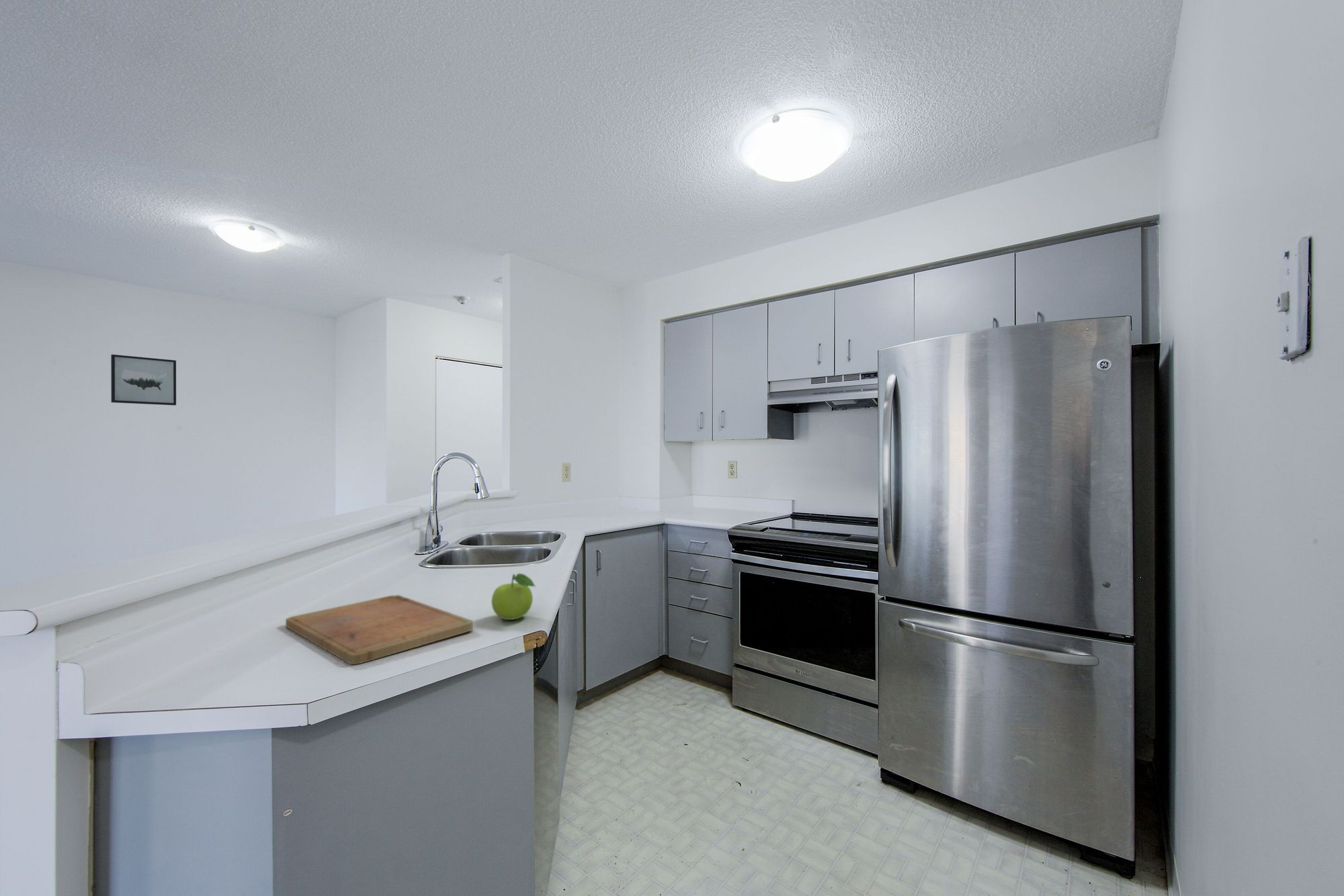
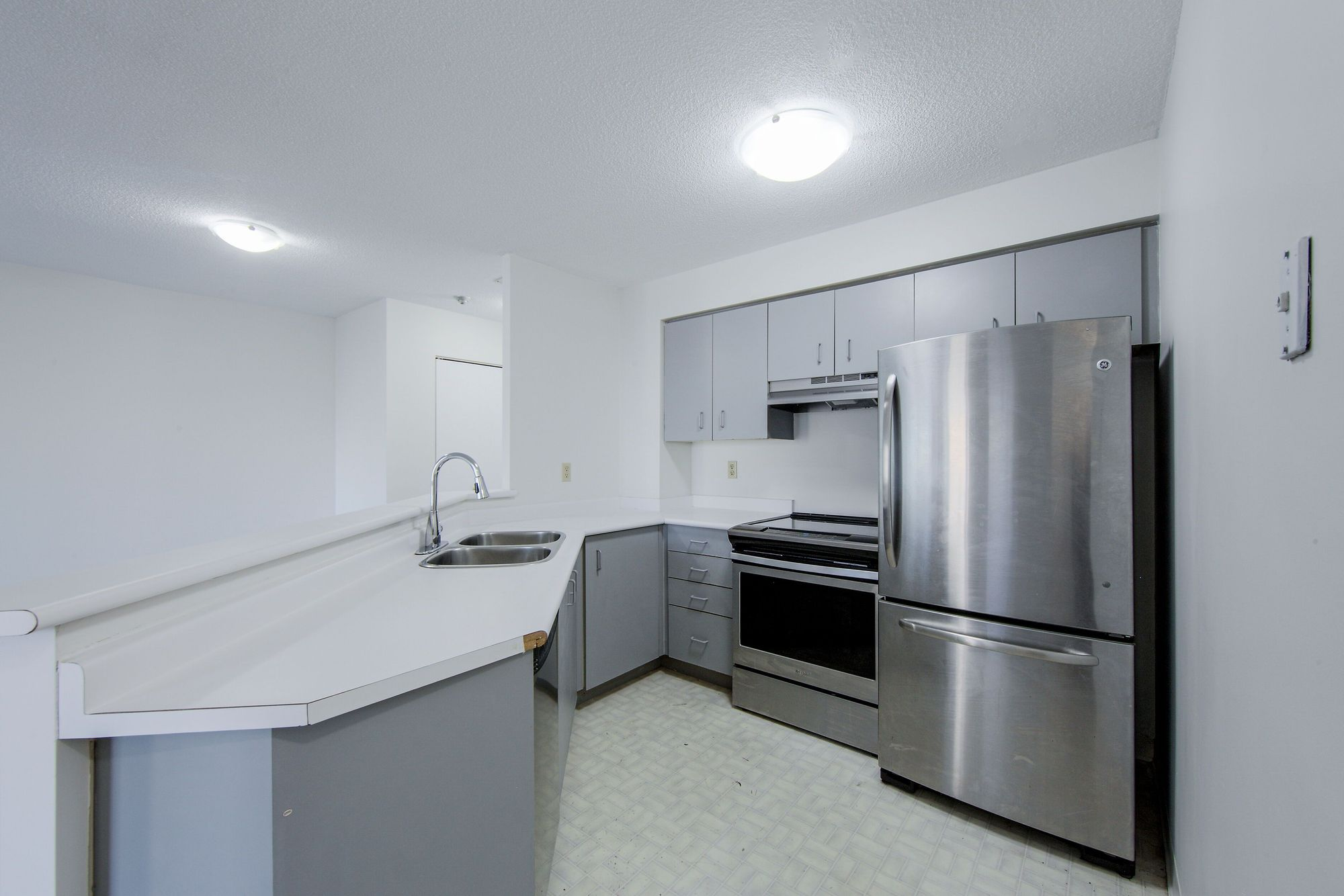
- fruit (517, 596)
- cutting board (378, 623)
- wall art (144, 380)
